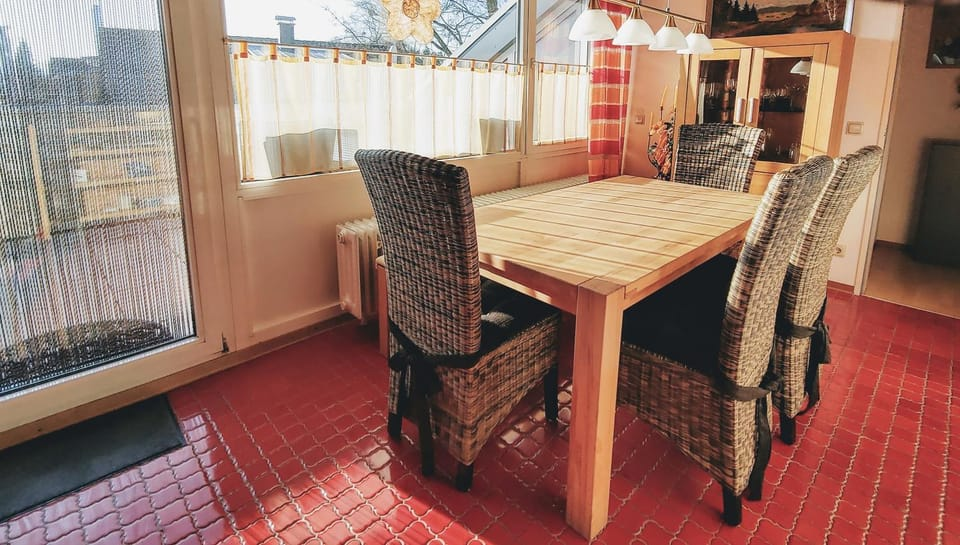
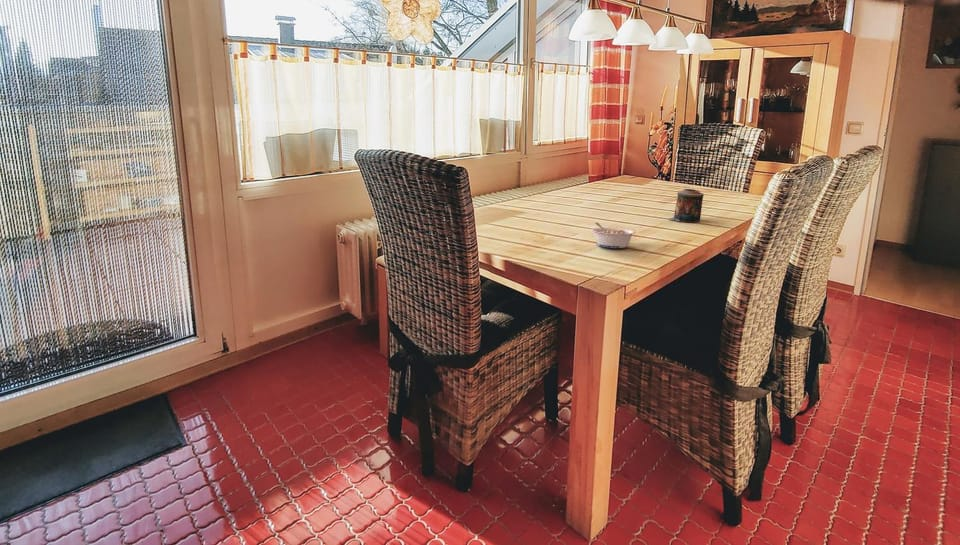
+ candle (684, 204)
+ legume (611, 236)
